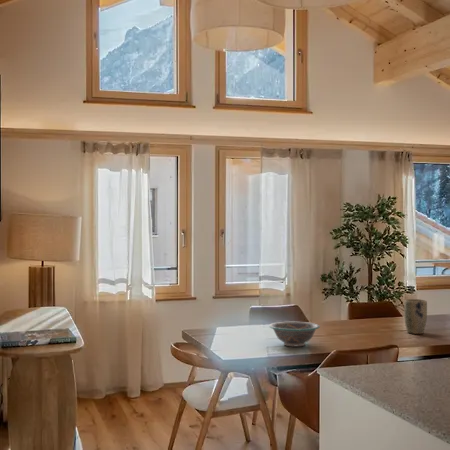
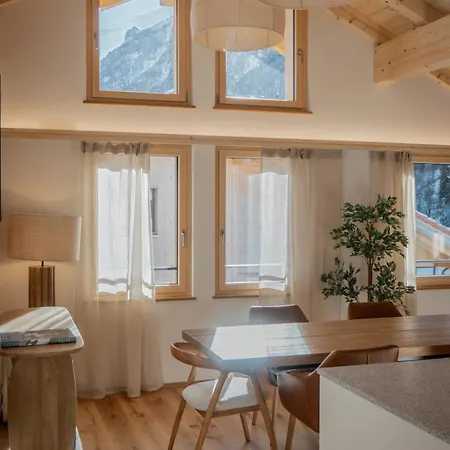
- bowl (294, 334)
- plant pot (415, 316)
